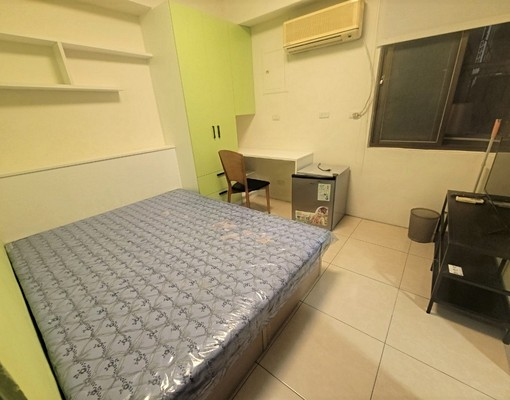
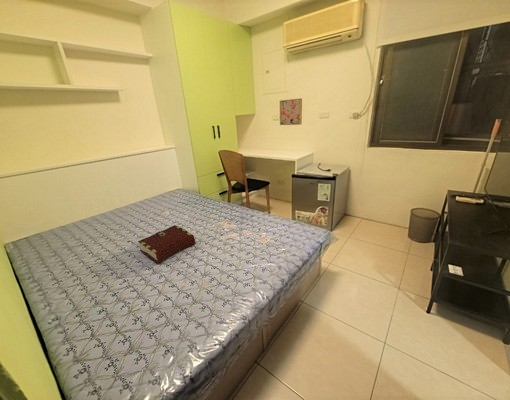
+ wall art (290, 112)
+ book (167, 242)
